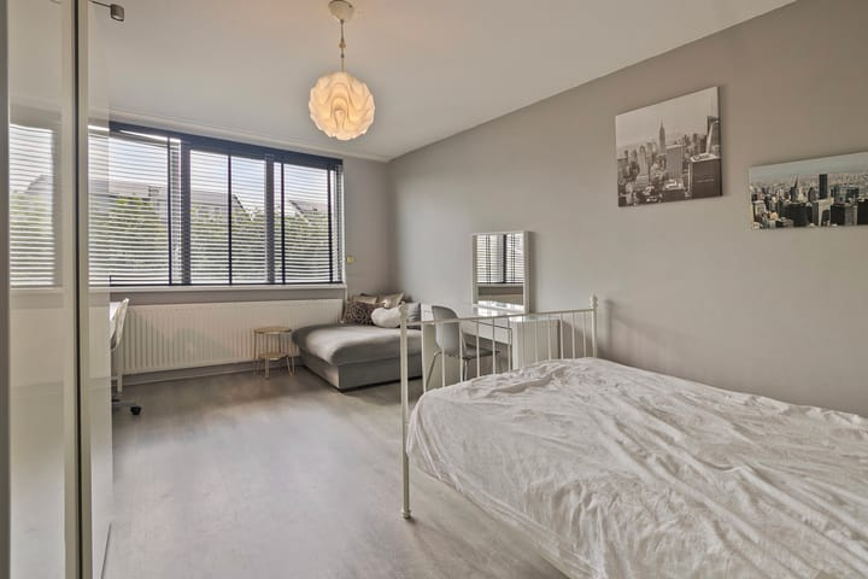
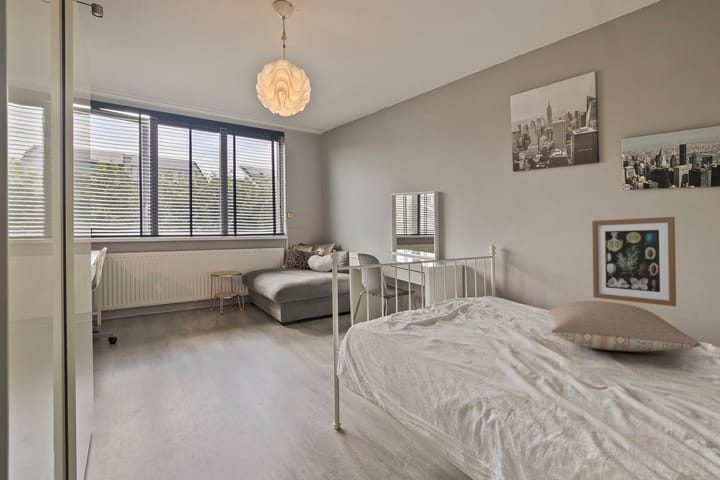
+ wall art (630, 260)
+ pillow (609, 324)
